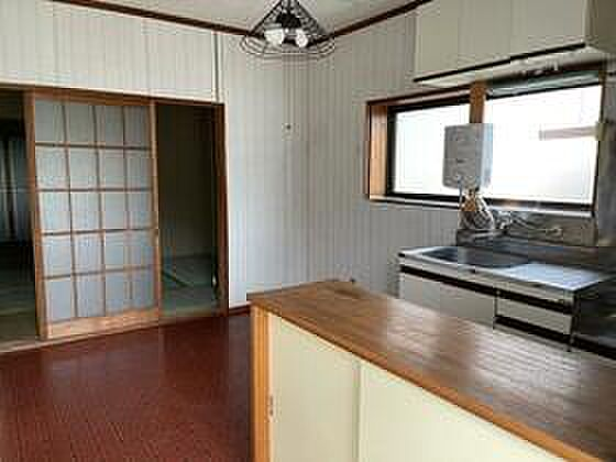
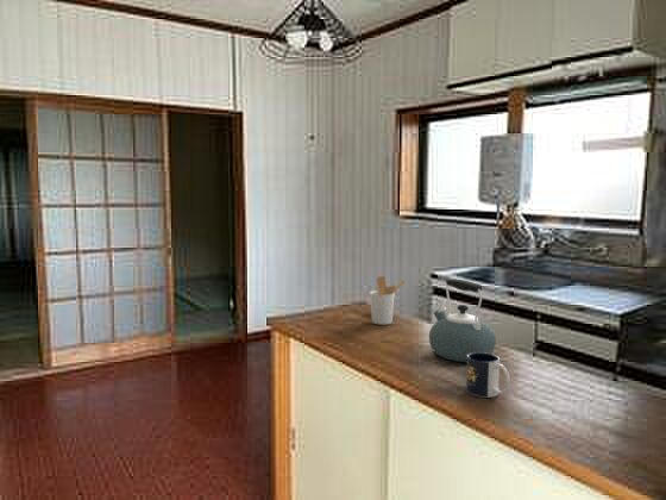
+ kettle (458, 315)
+ utensil holder (388, 300)
+ mug (489, 376)
